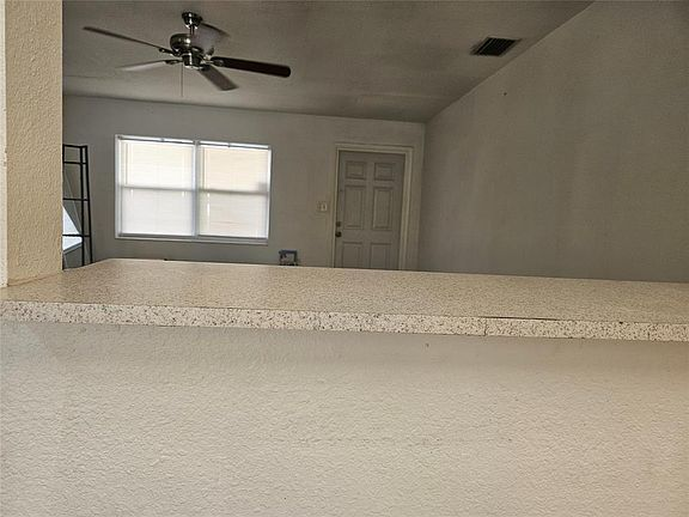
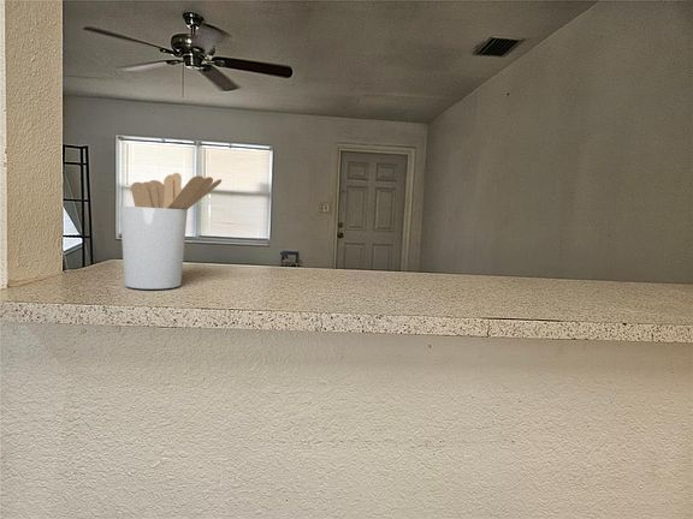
+ utensil holder (170, 228)
